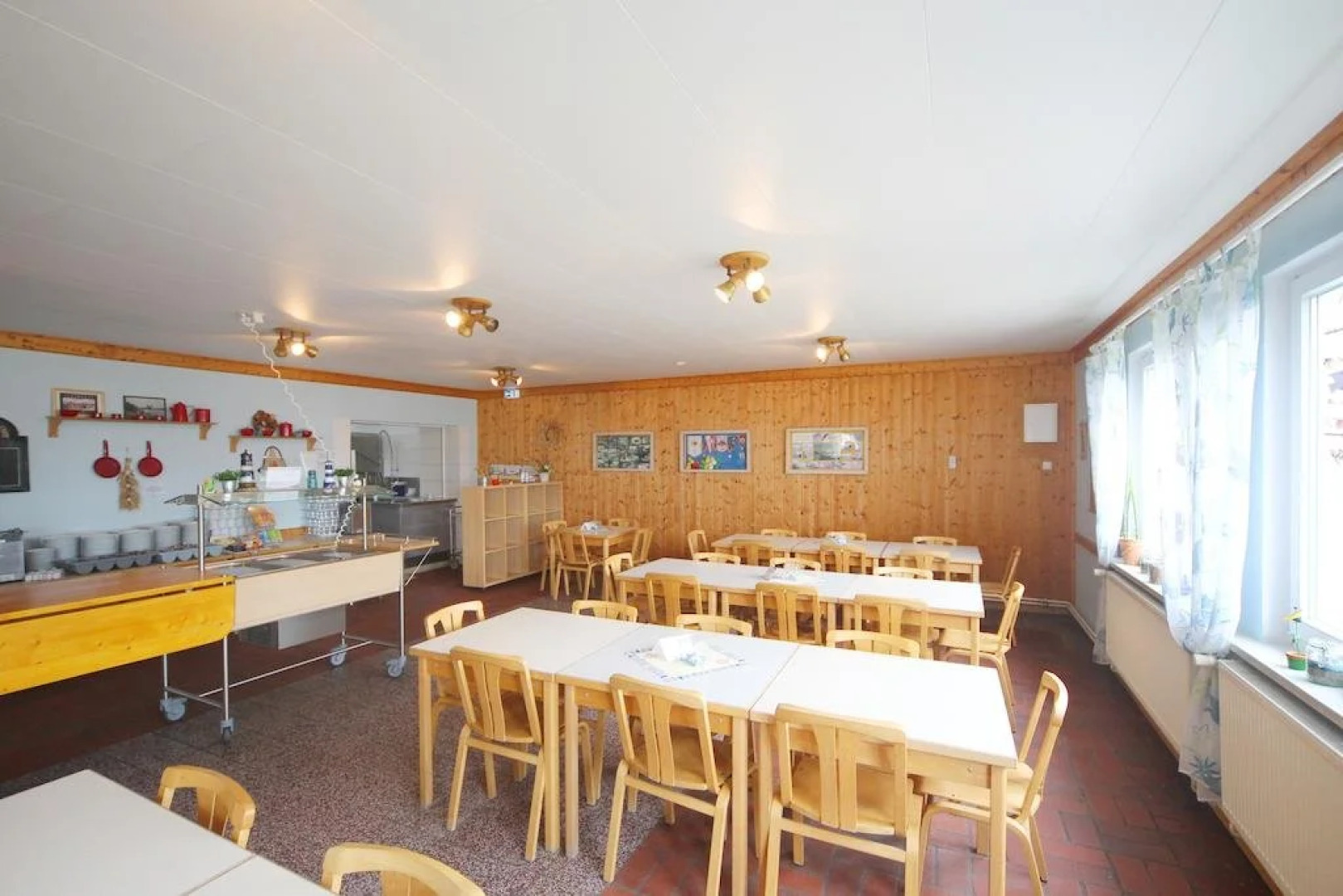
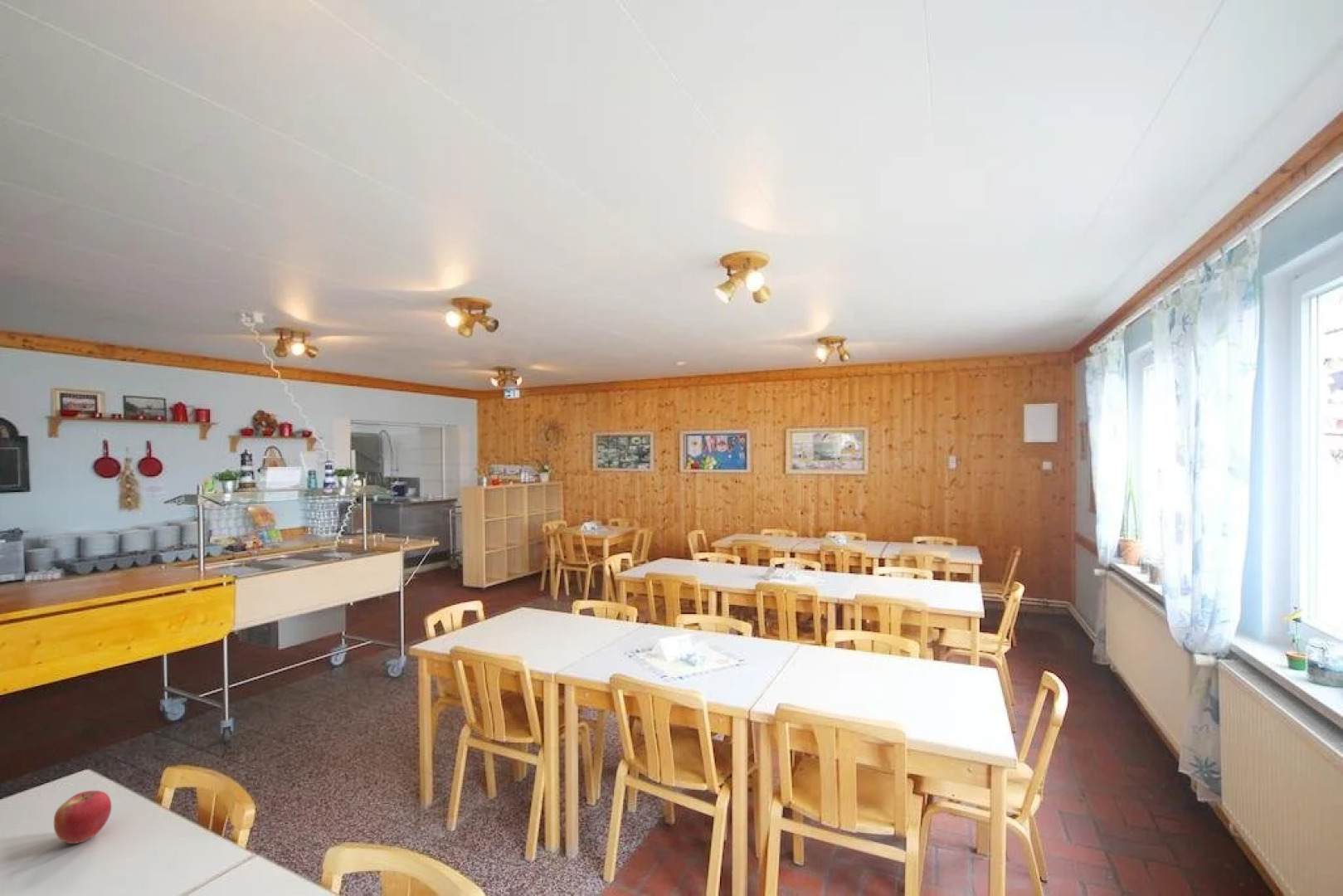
+ apple (83, 815)
